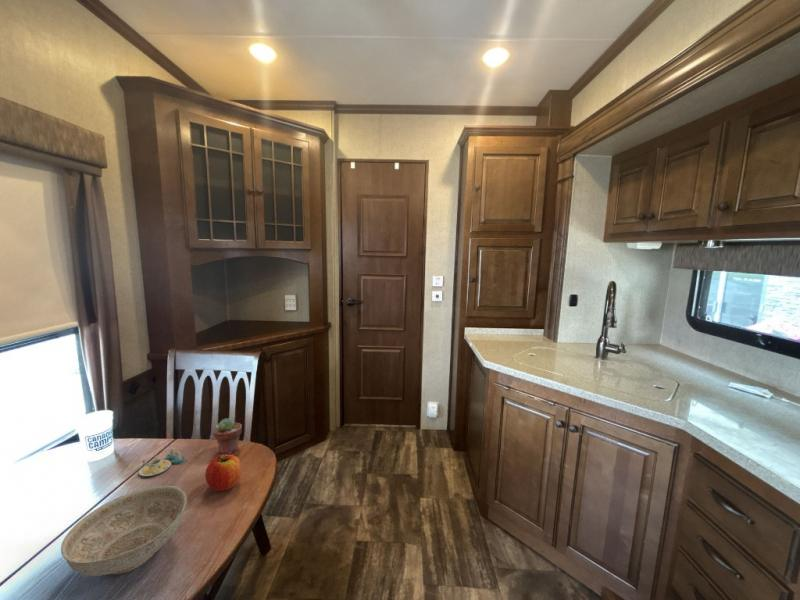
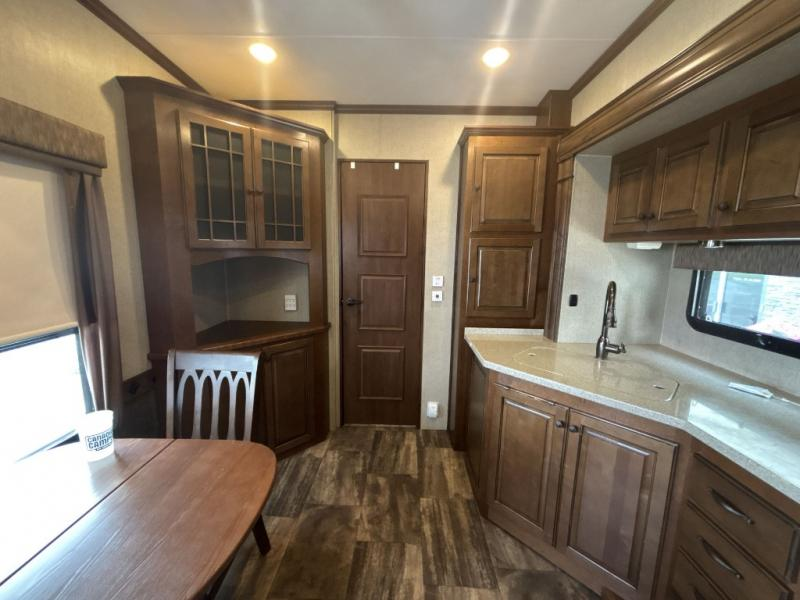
- potted succulent (228, 434)
- apple (224, 470)
- salt and pepper shaker set (161, 460)
- decorative bowl (131, 536)
